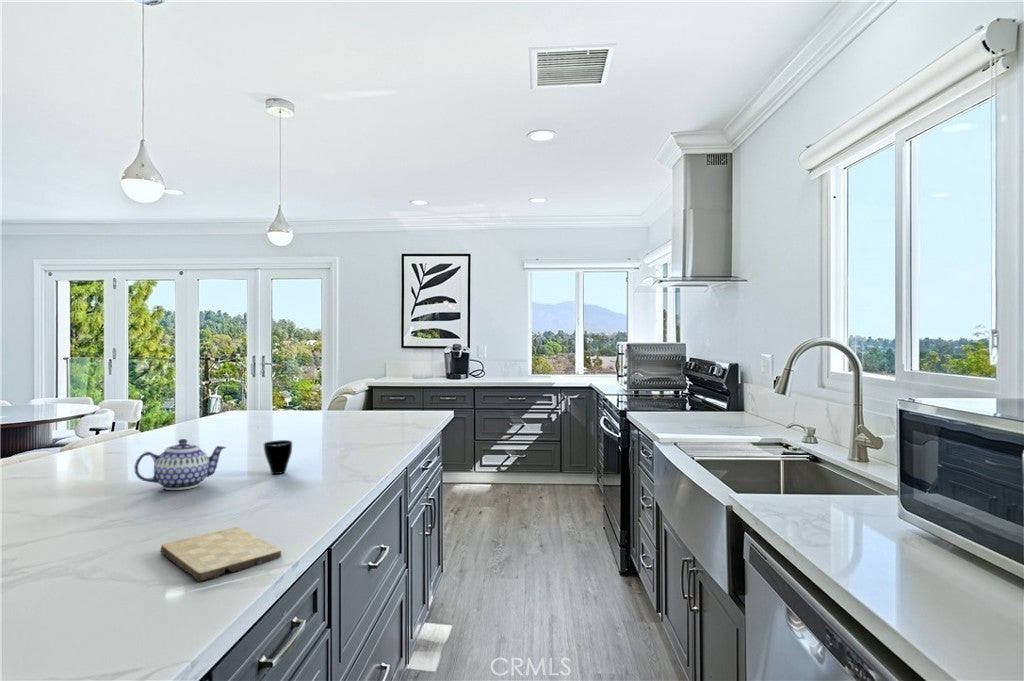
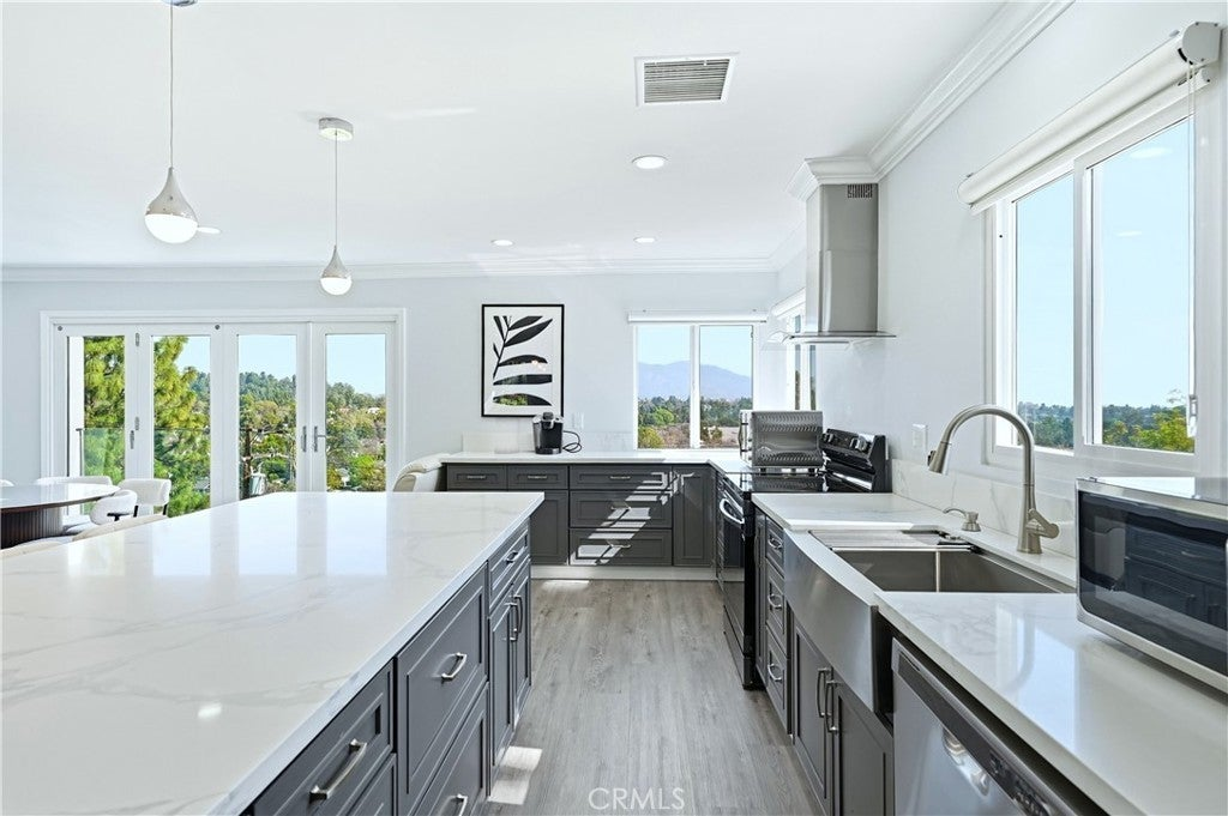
- cutting board (220, 550)
- teapot (182, 462)
- cup (276, 456)
